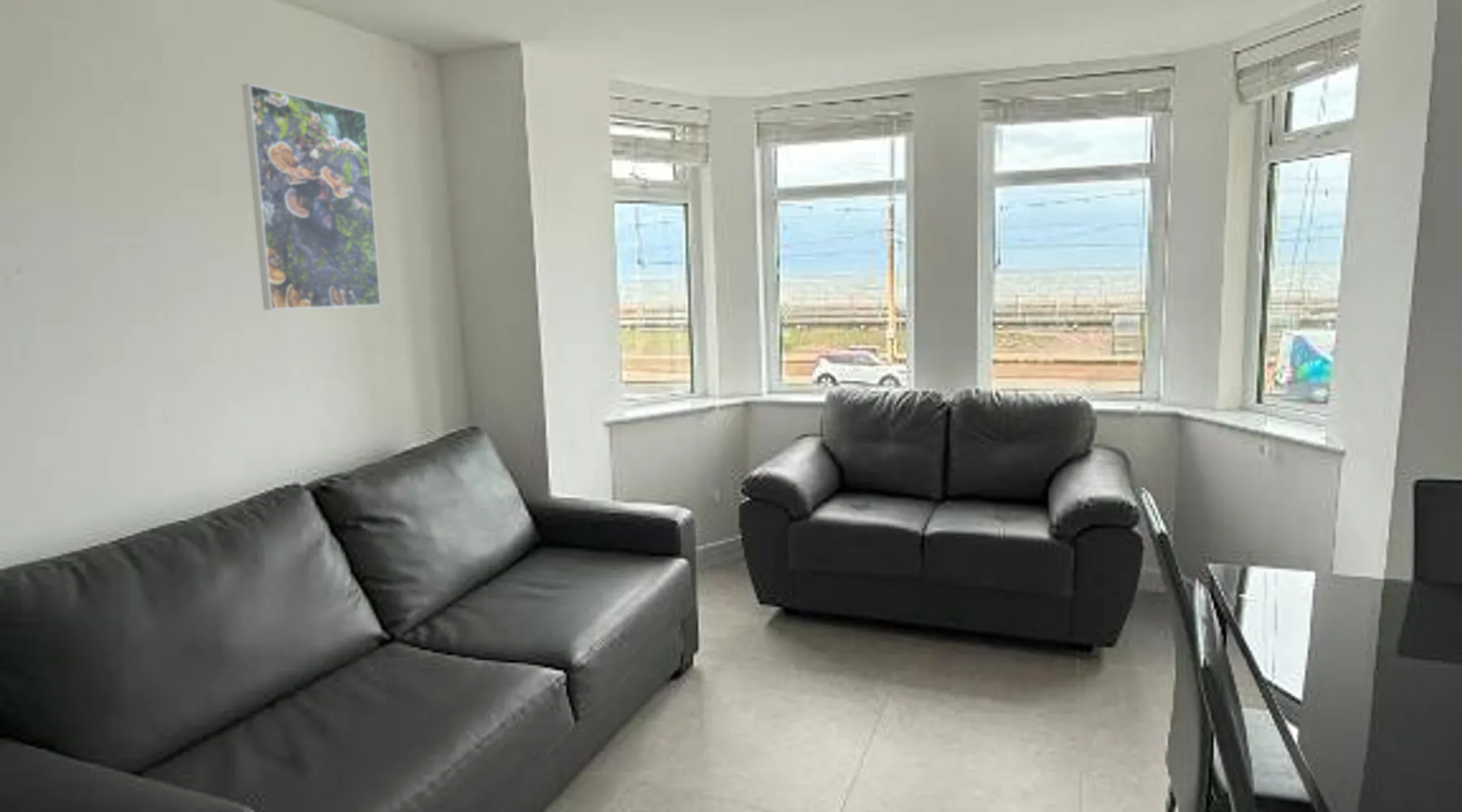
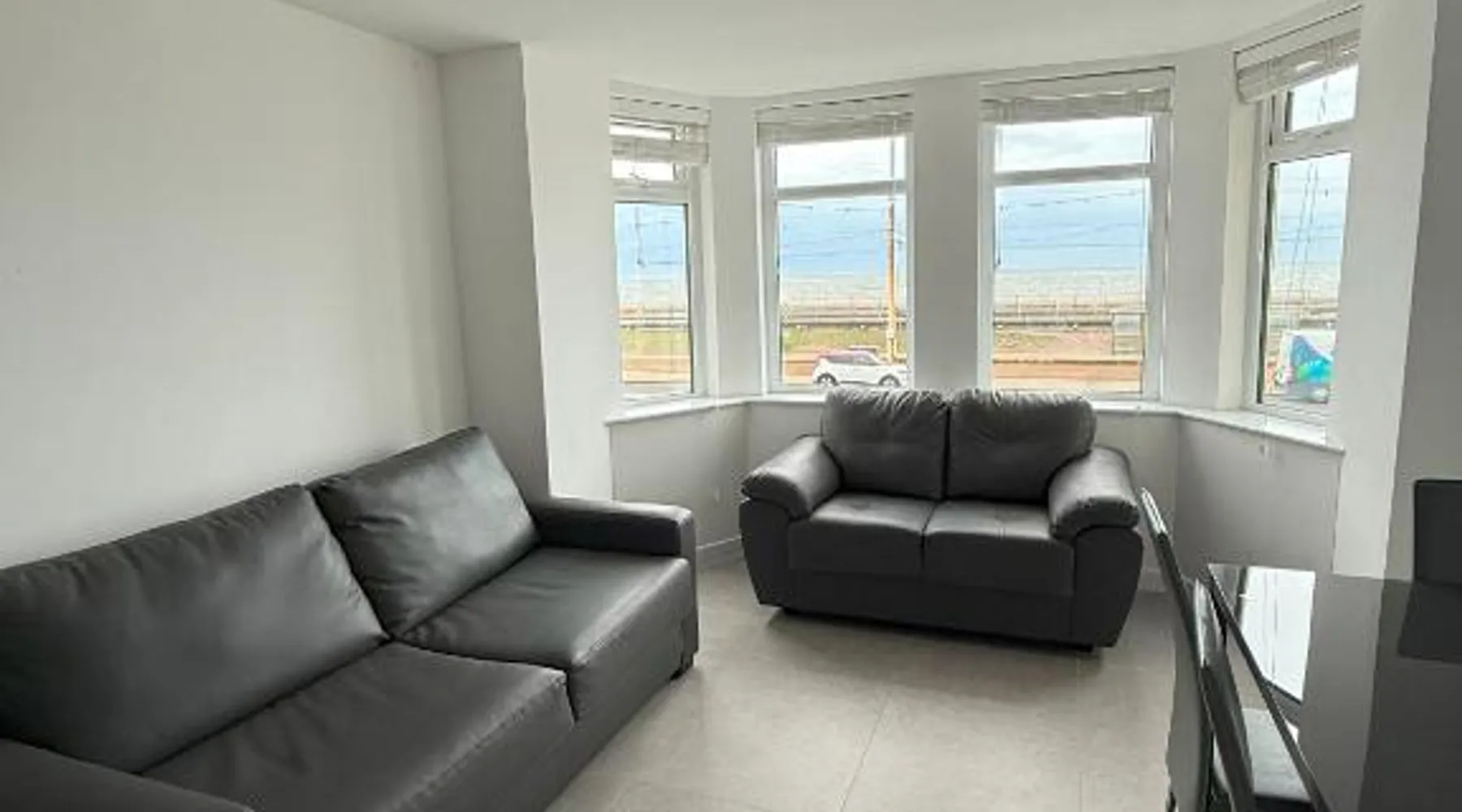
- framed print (318, 205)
